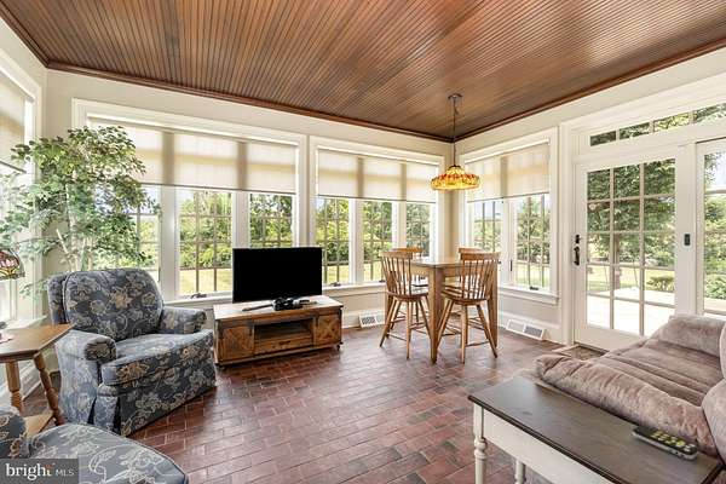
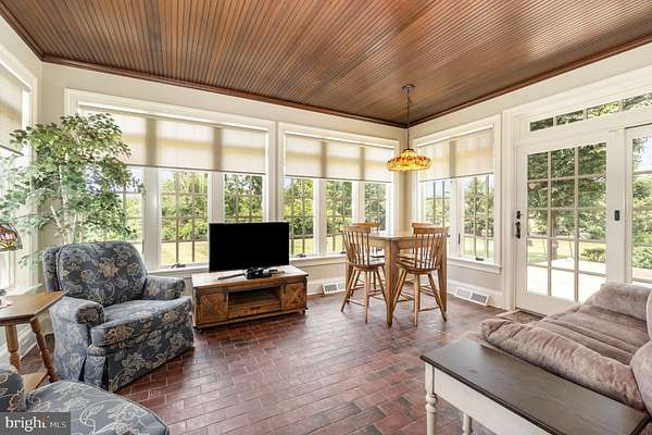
- remote control (663, 440)
